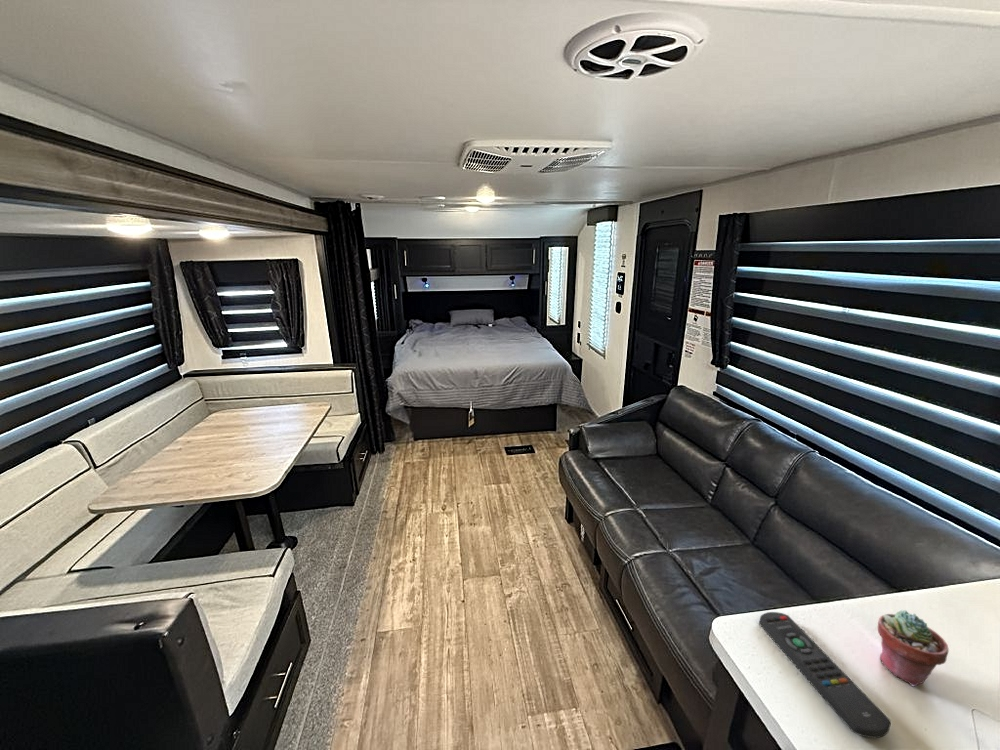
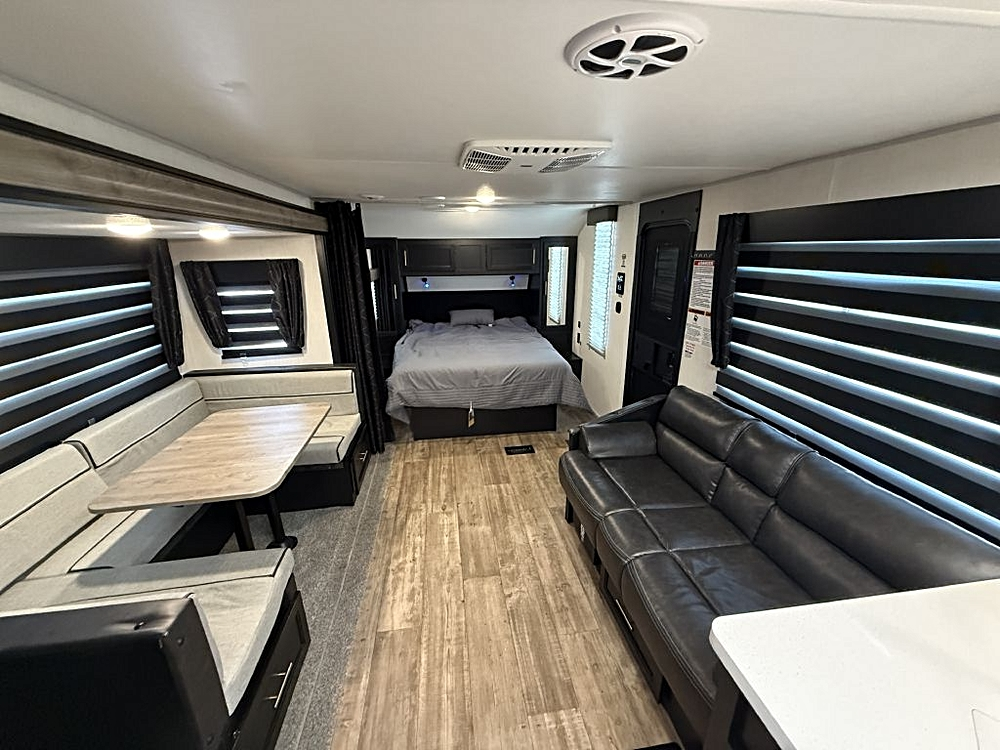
- potted succulent (909, 643)
- remote control (816, 665)
